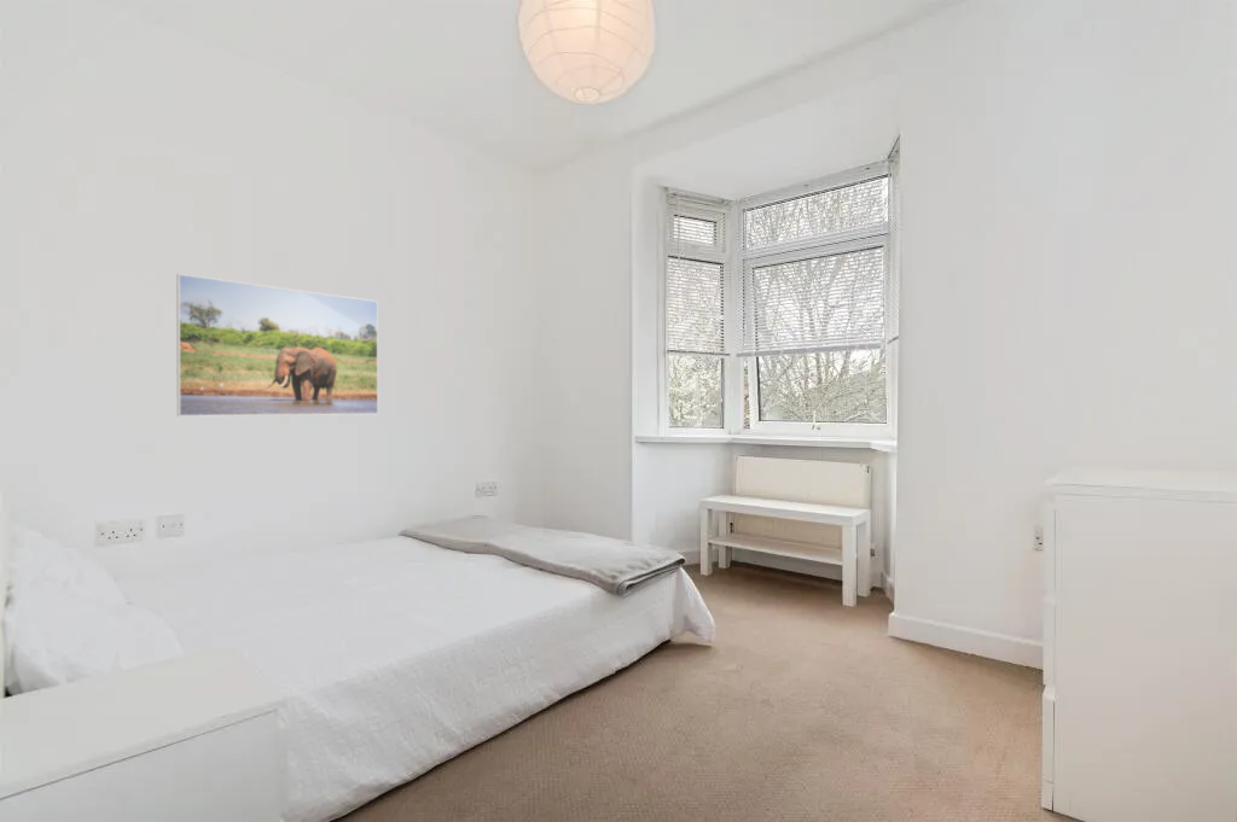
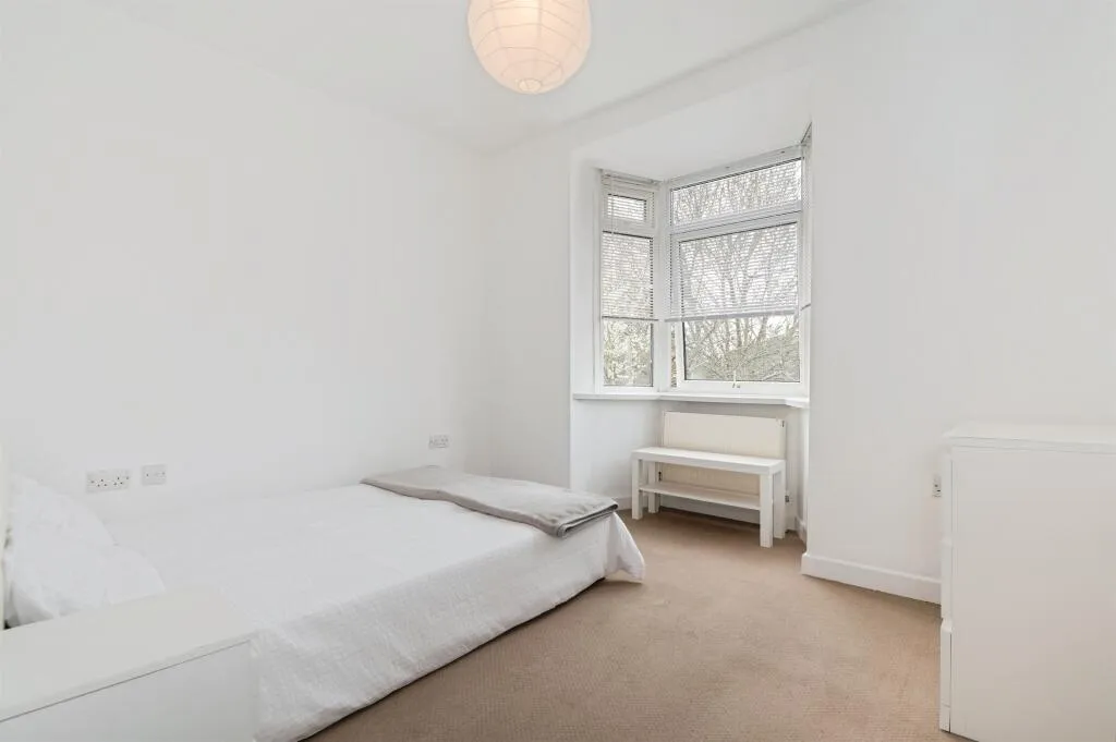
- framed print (288, 351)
